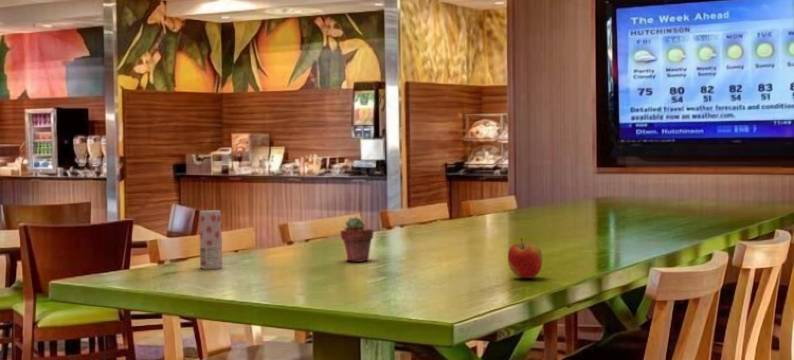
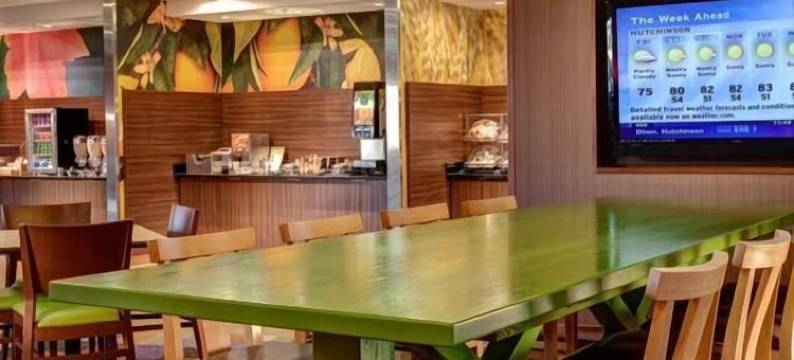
- apple (525, 257)
- potted succulent (357, 238)
- beverage can (210, 239)
